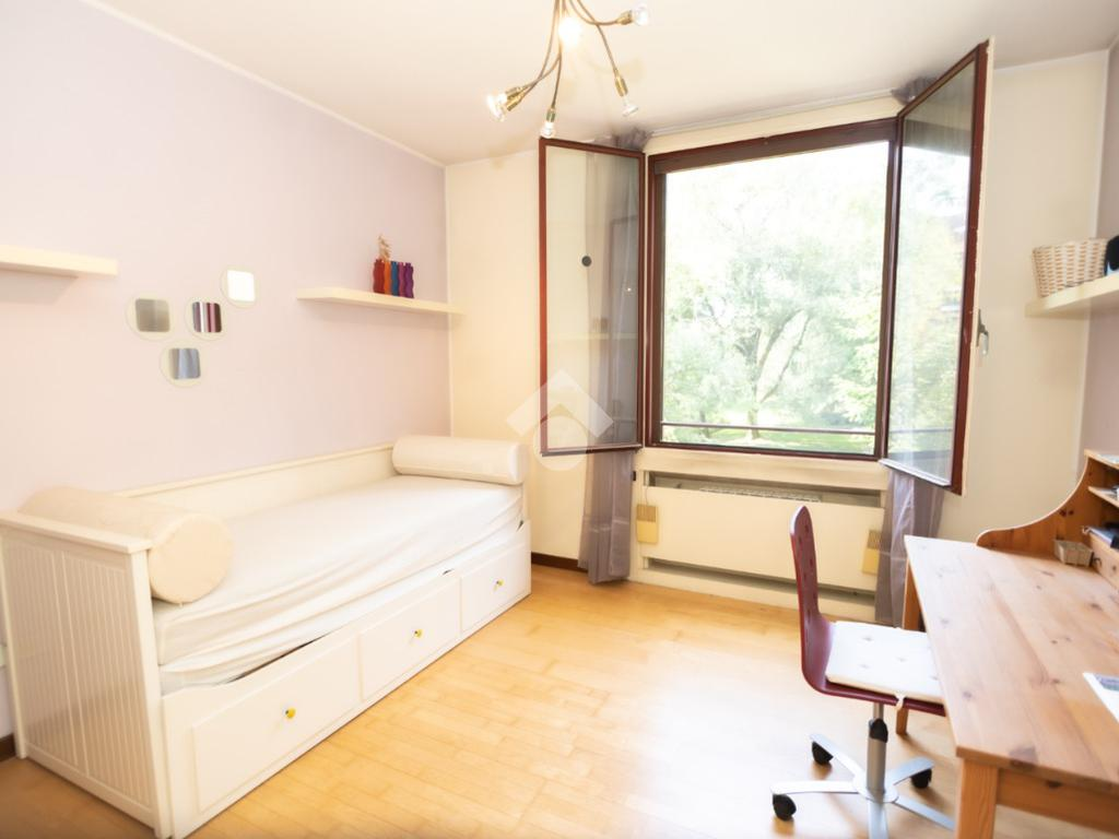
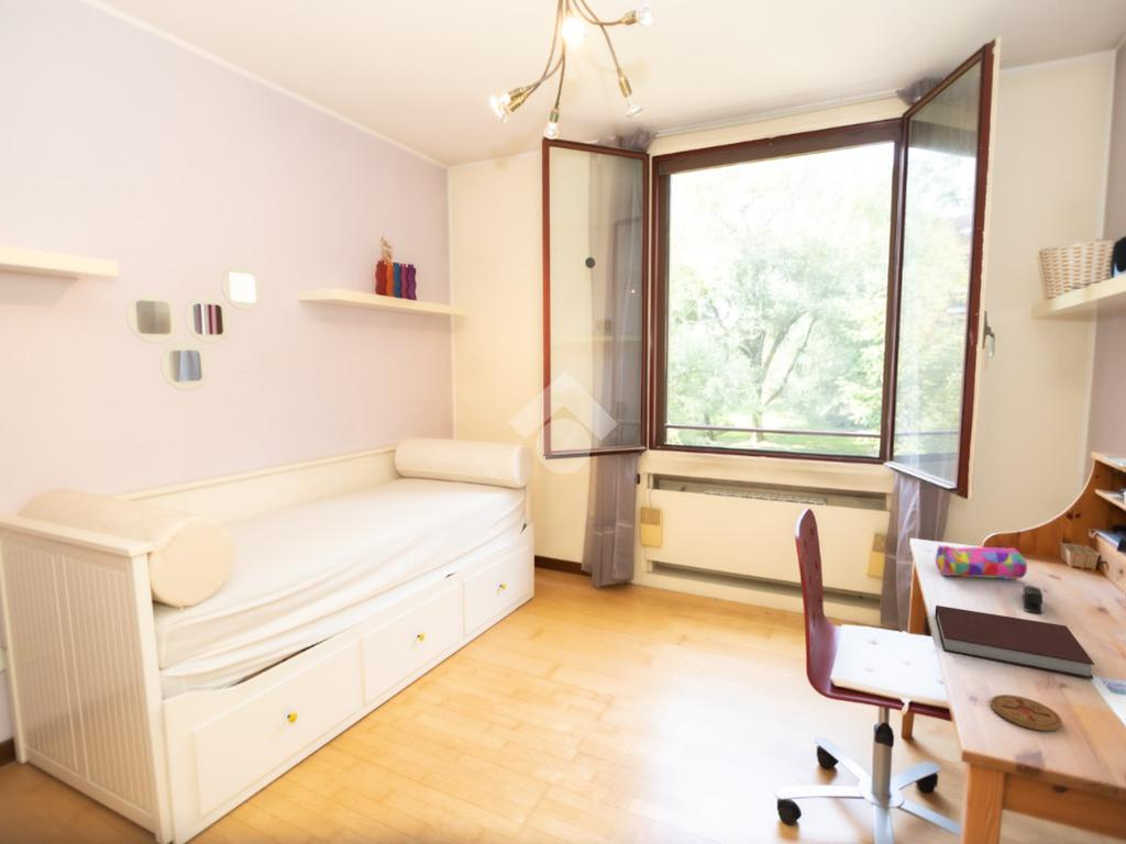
+ pencil case (979, 562)
+ stapler (1033, 595)
+ coaster (1025, 711)
+ notebook (1006, 637)
